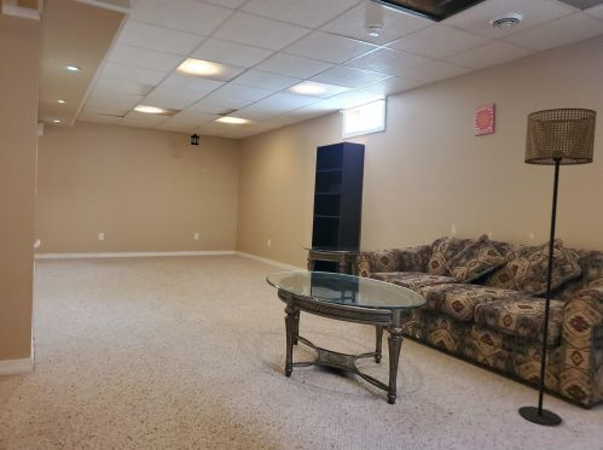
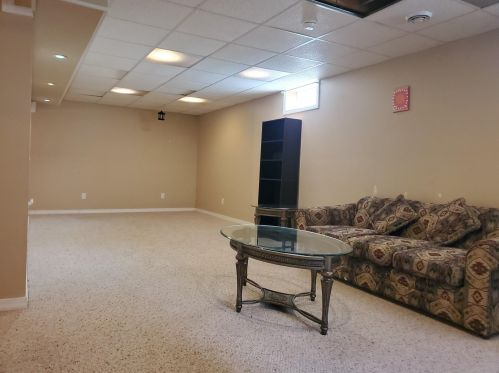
- floor lamp (550, 267)
